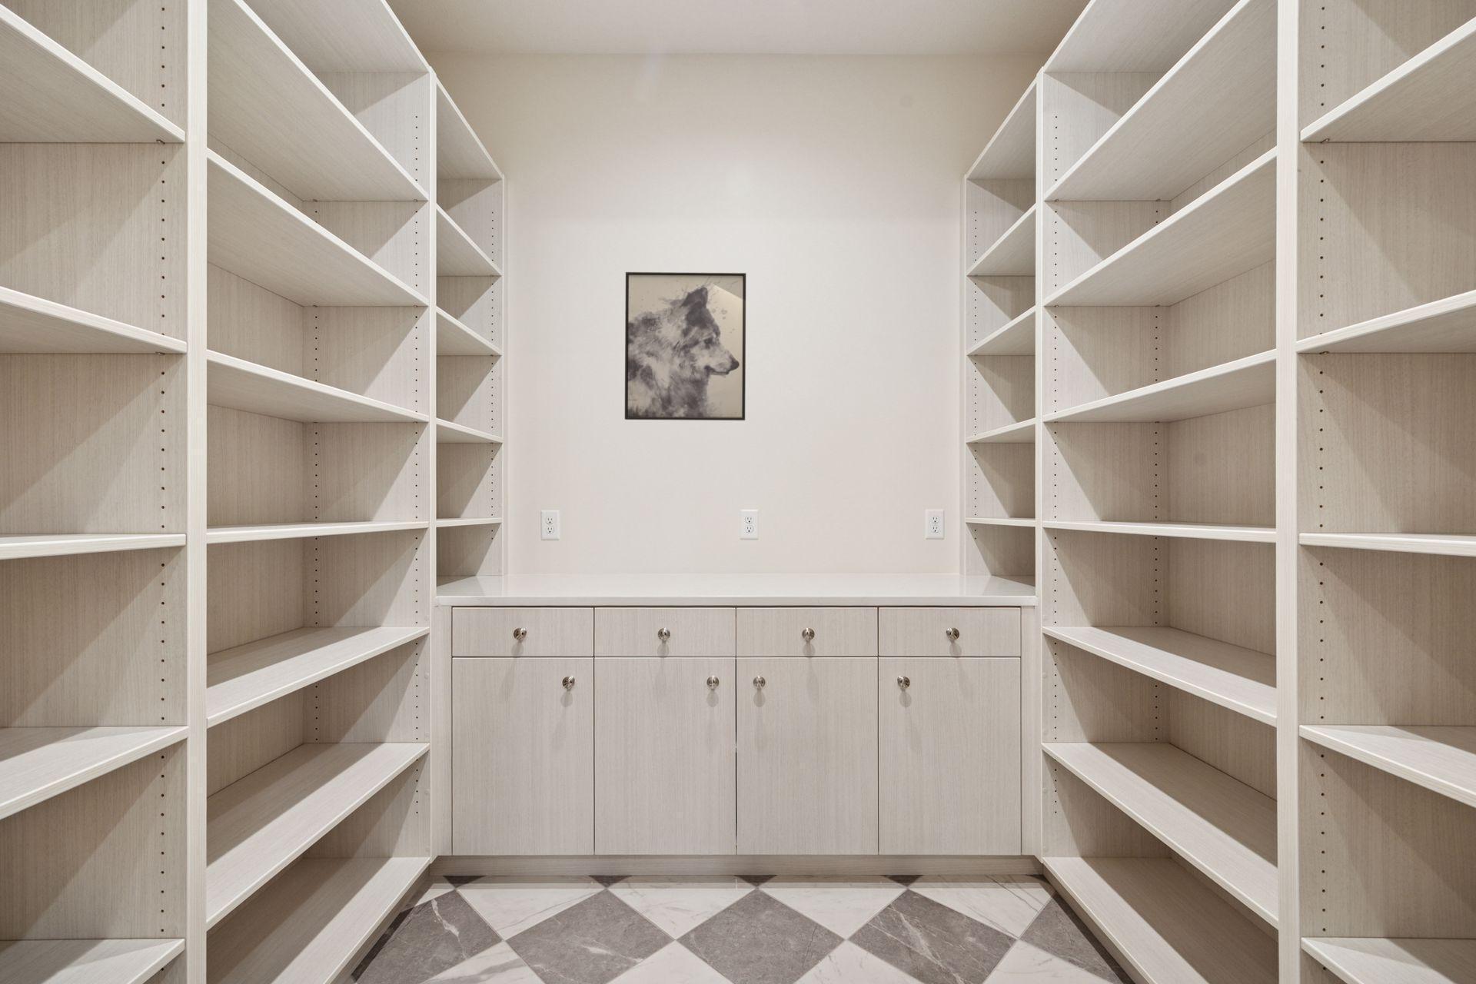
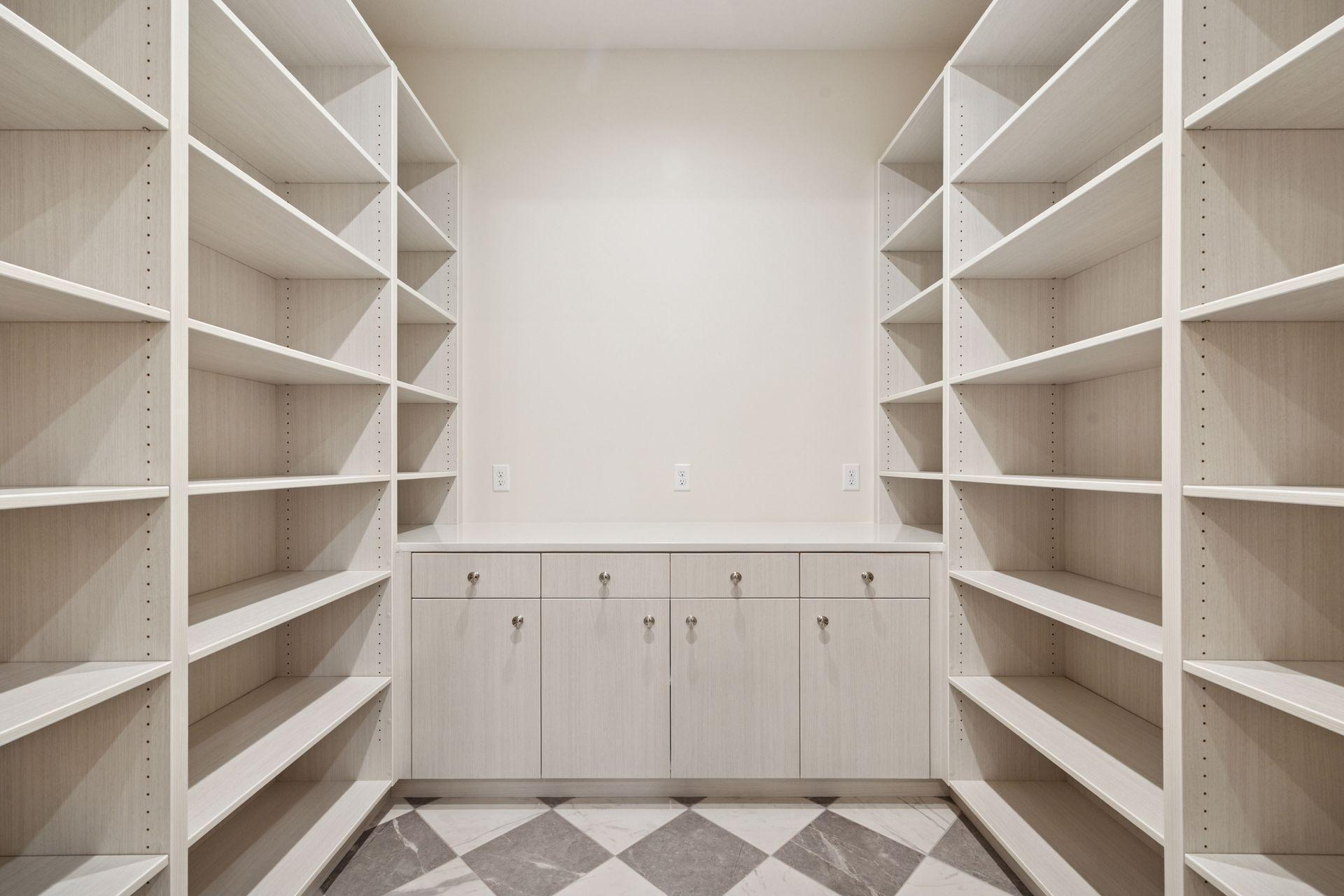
- wall art (685, 346)
